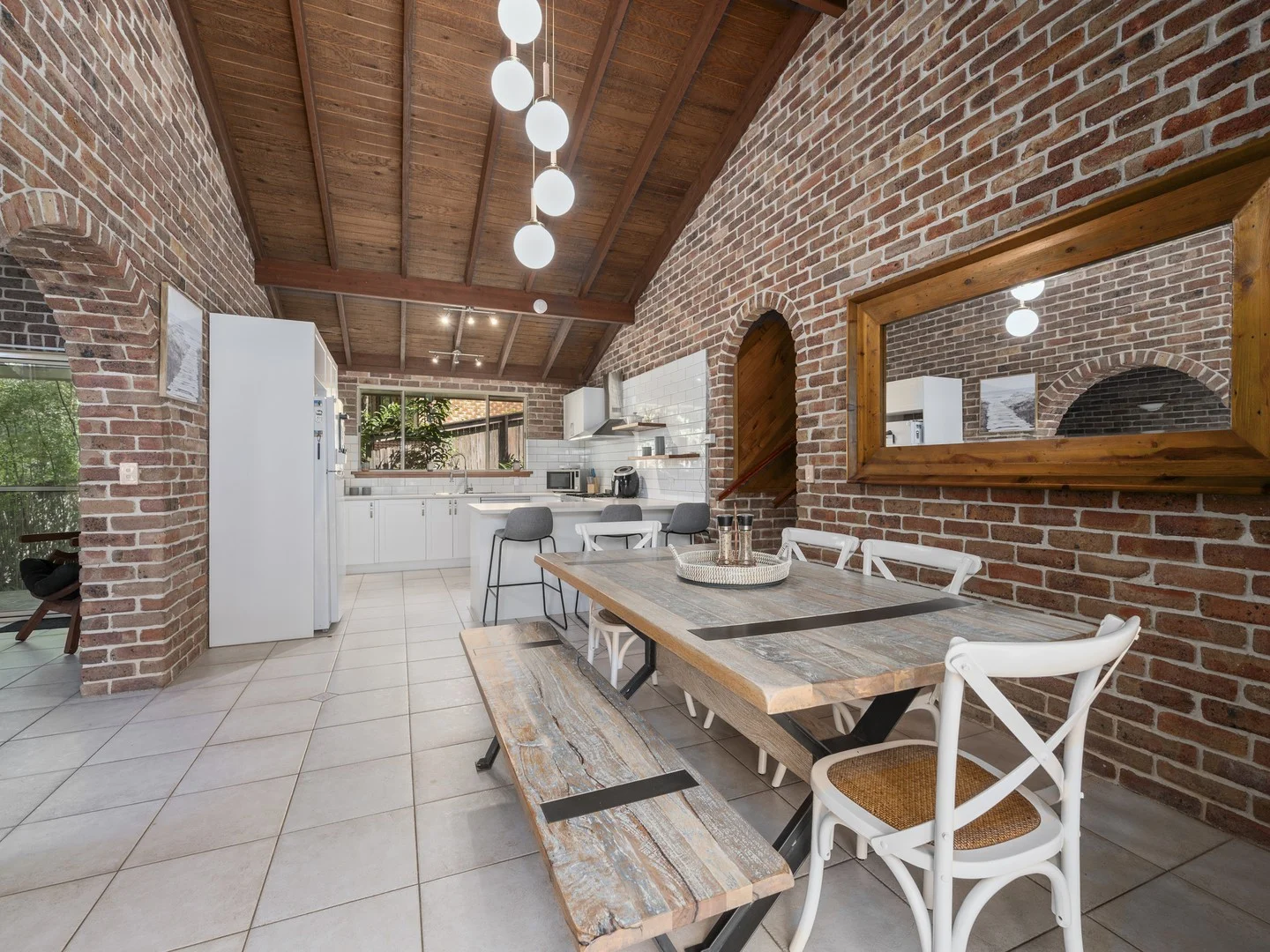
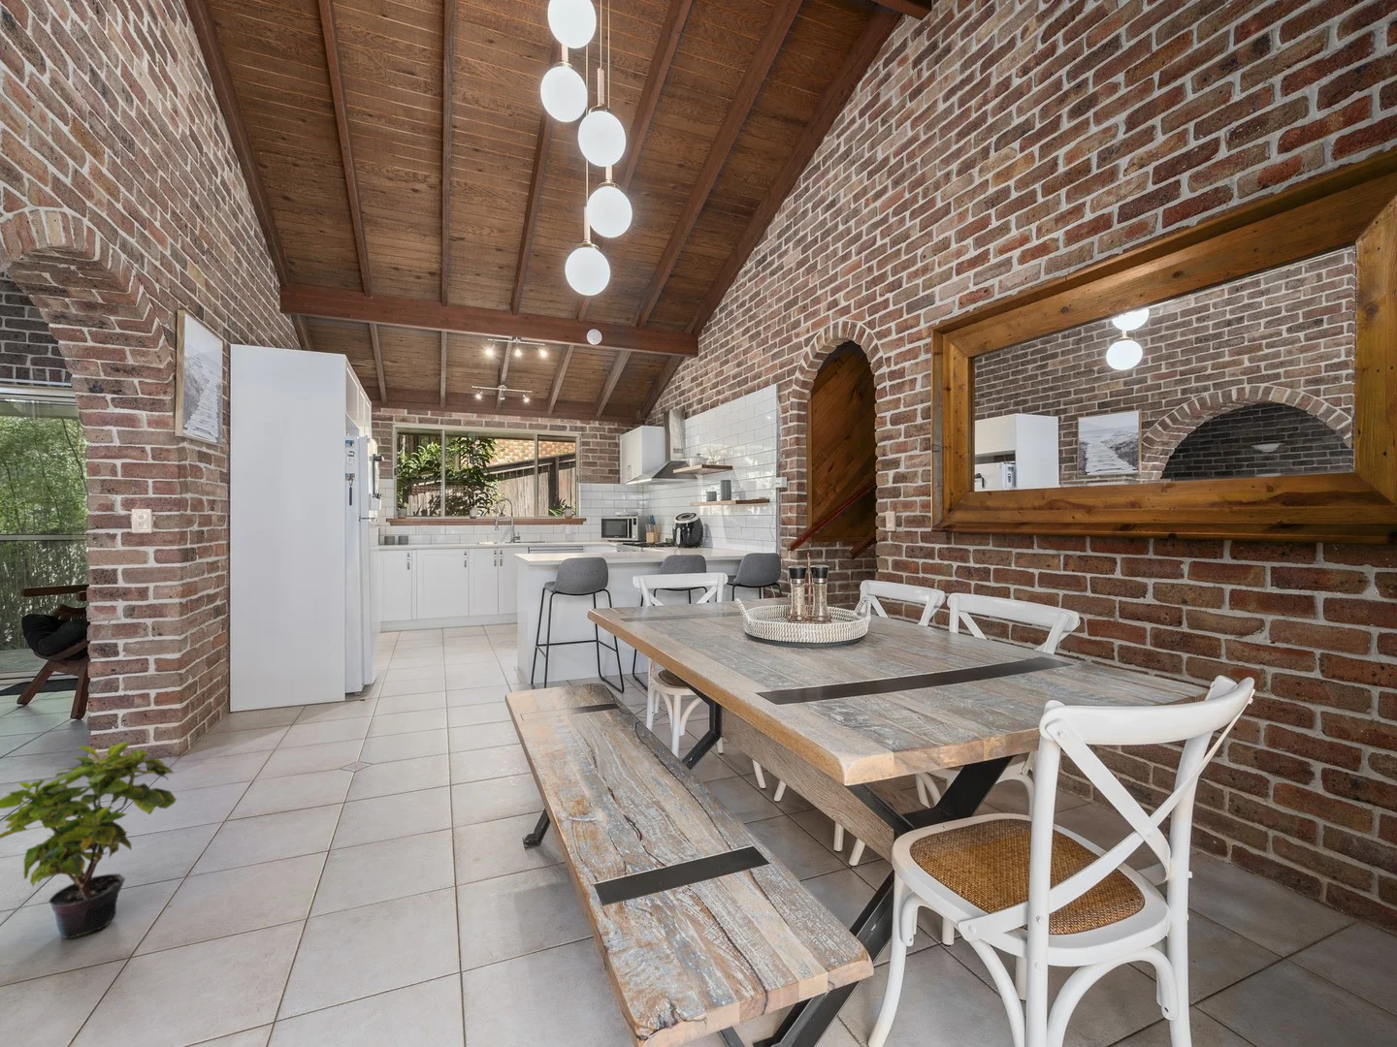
+ potted plant (90, 834)
